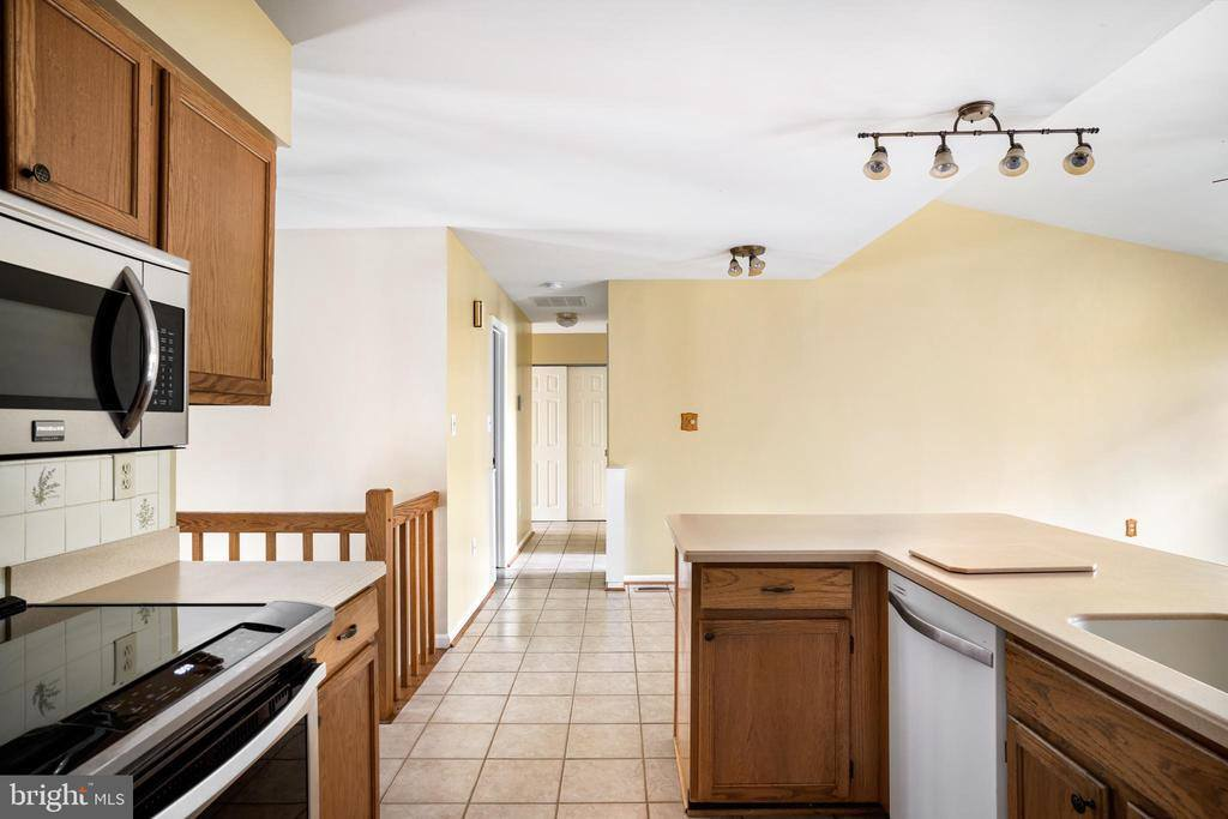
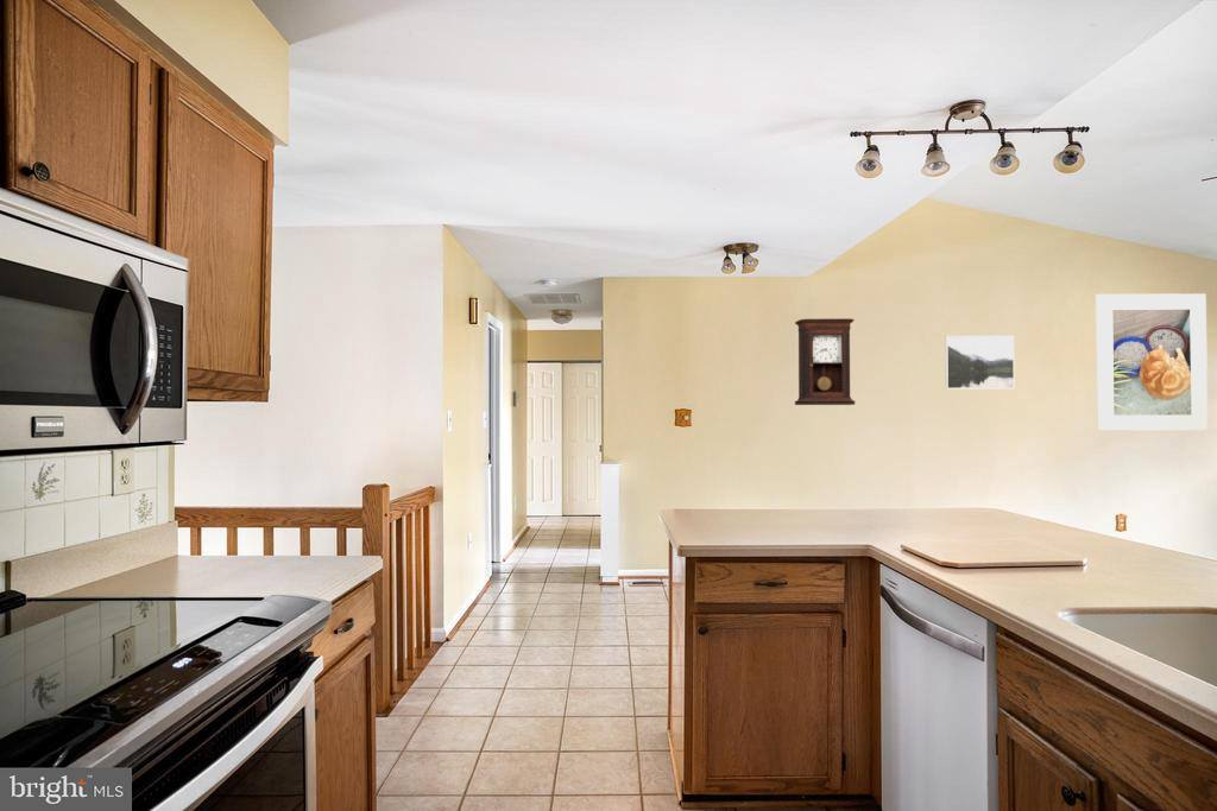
+ pendulum clock (825, 362)
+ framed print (1150, 362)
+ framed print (979, 362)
